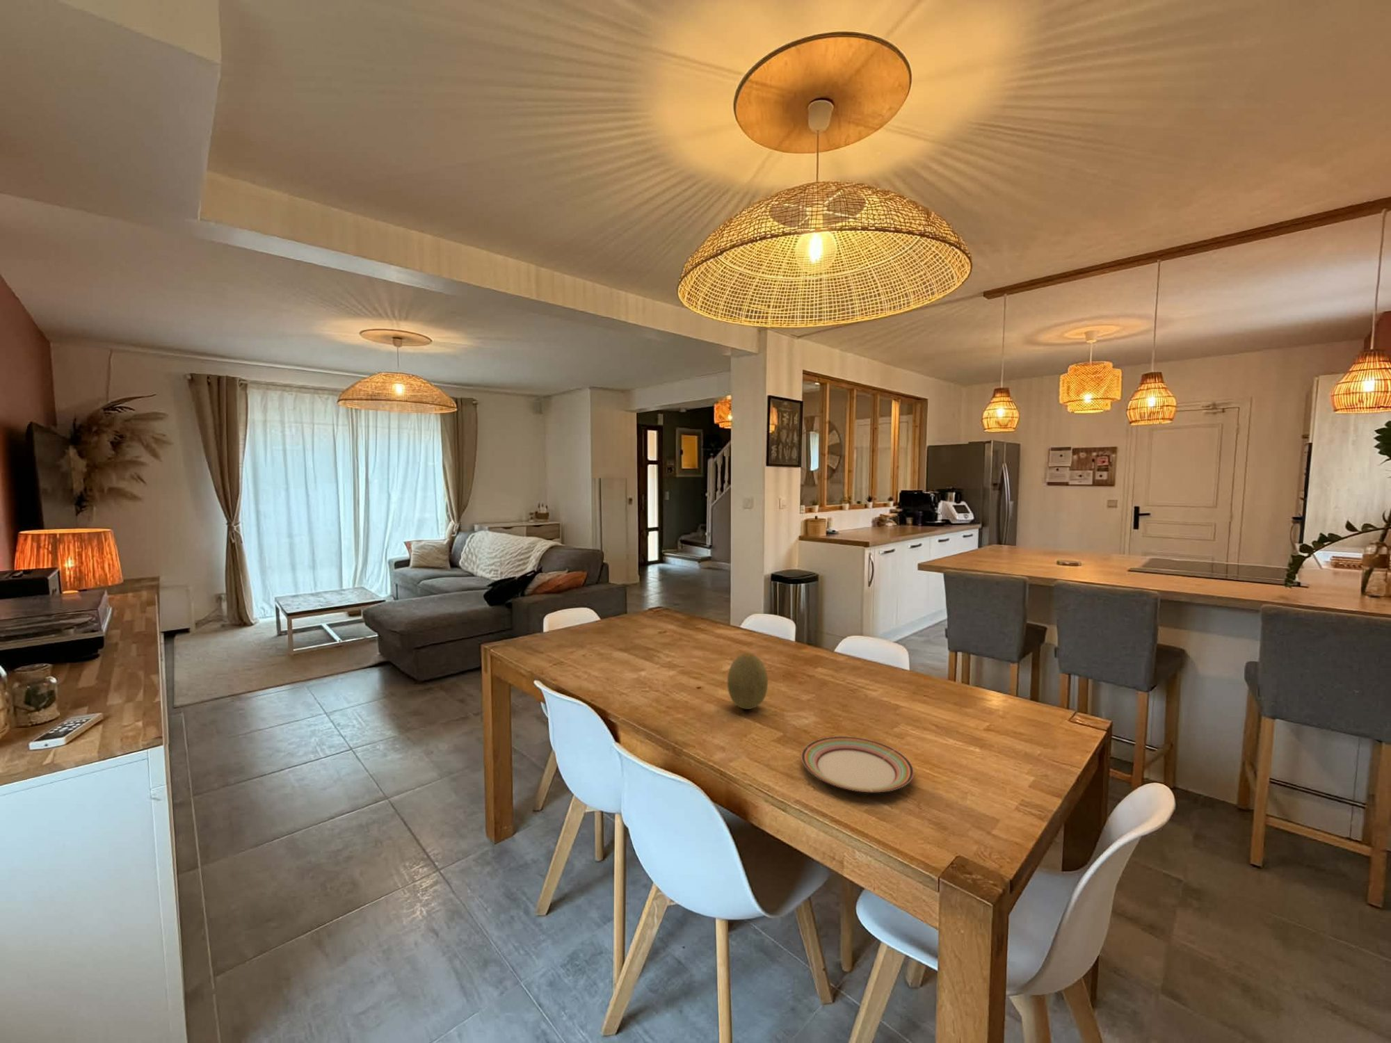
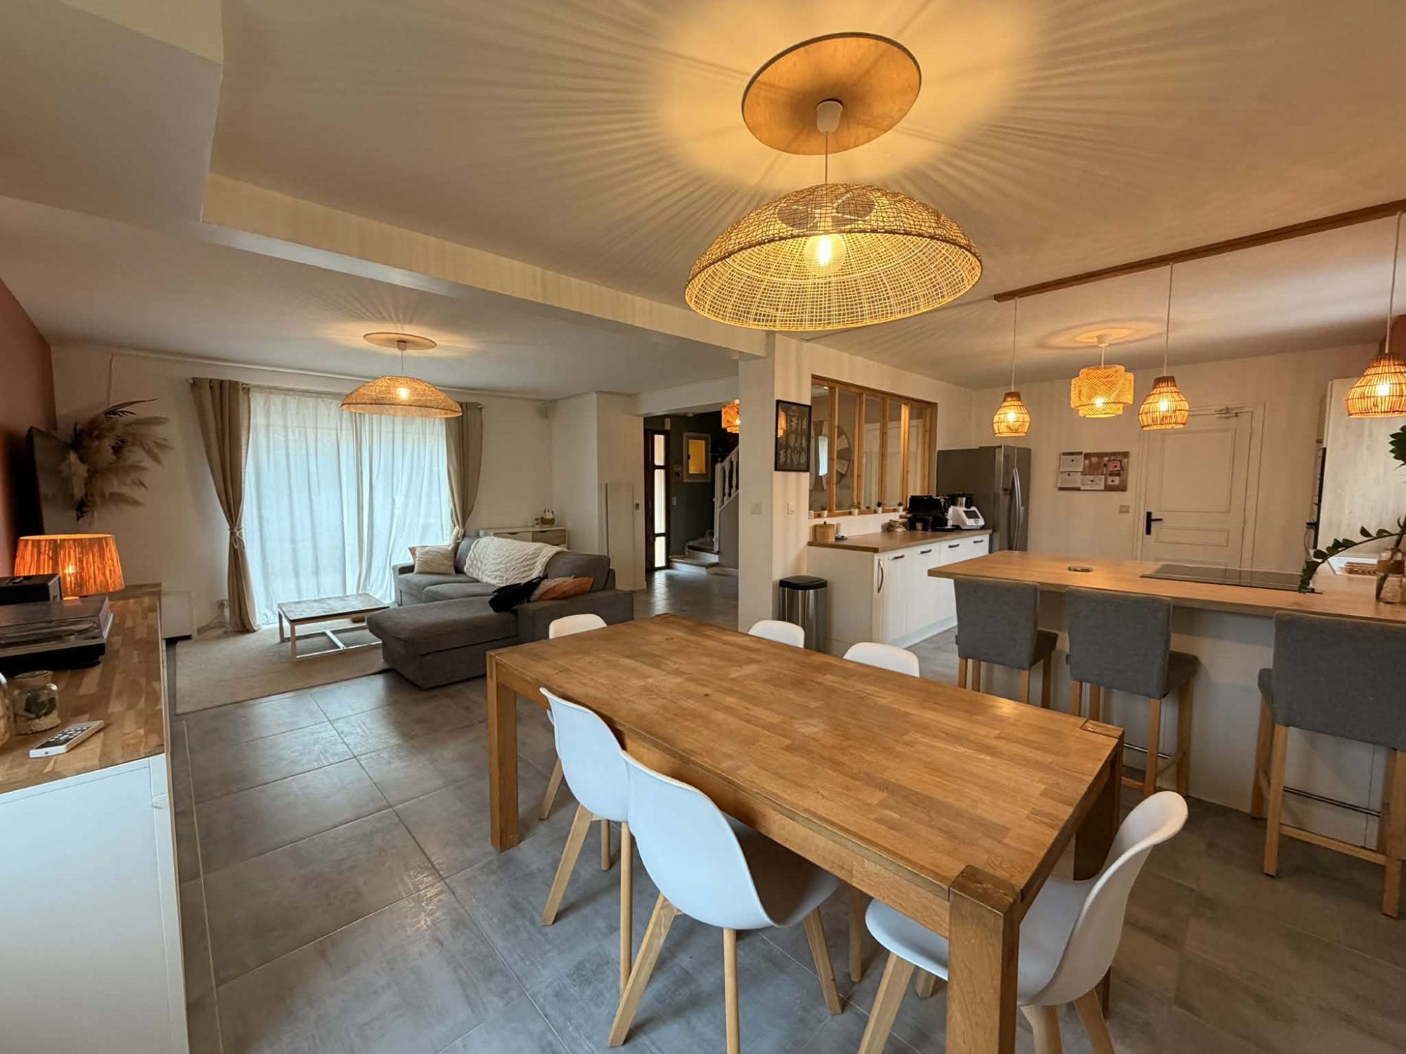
- fruit (747, 680)
- plate (855, 766)
